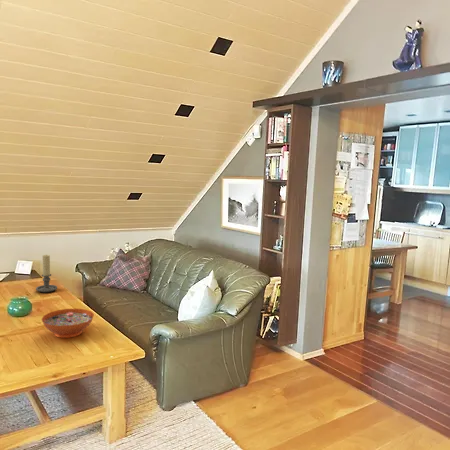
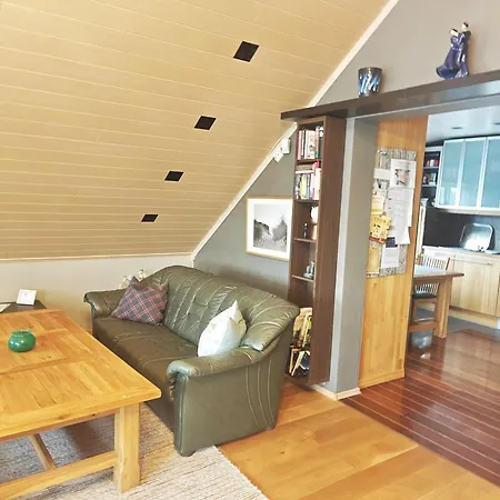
- candle holder (46, 272)
- decorative bowl (68, 324)
